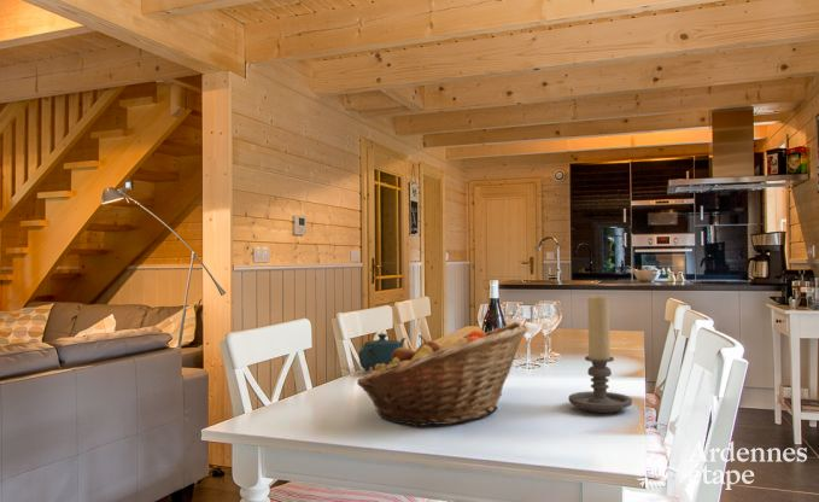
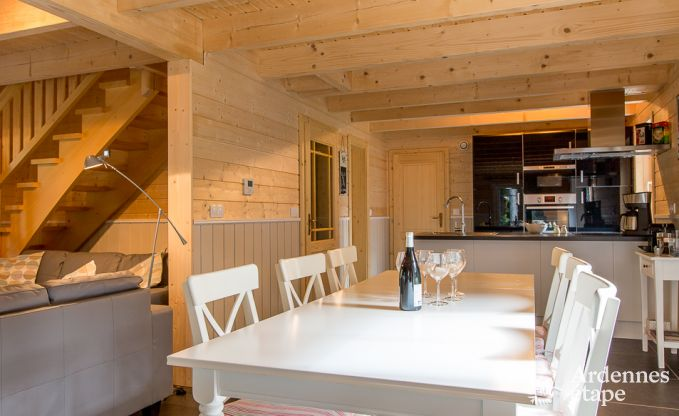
- teapot (384, 352)
- fruit basket (445, 367)
- candle holder (599, 350)
